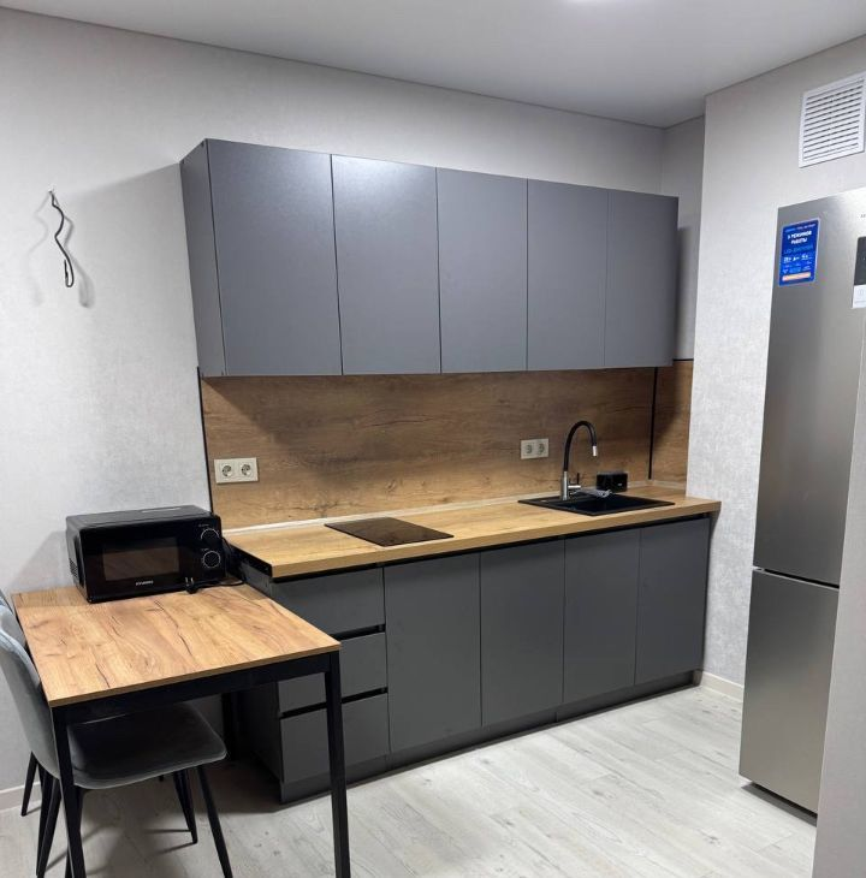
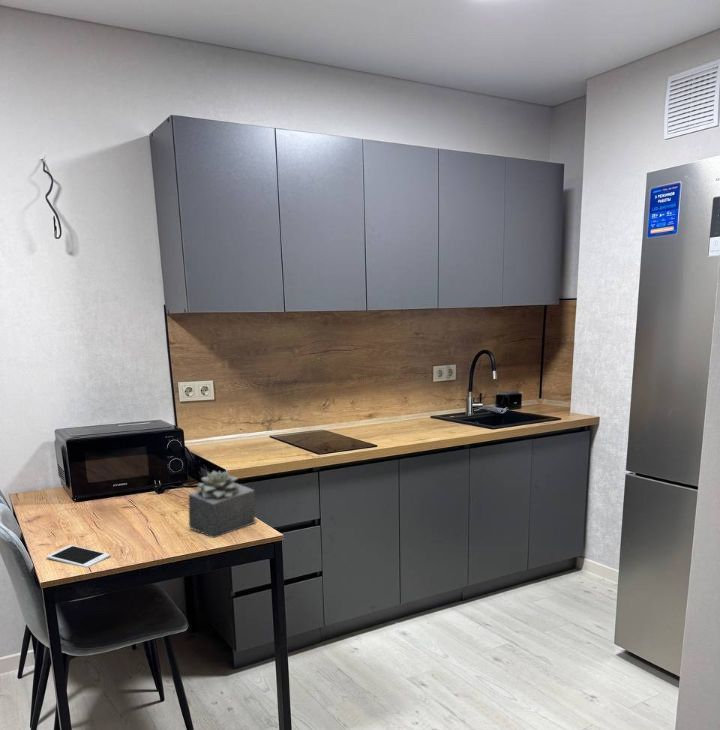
+ cell phone (78, 556)
+ succulent plant (221, 498)
